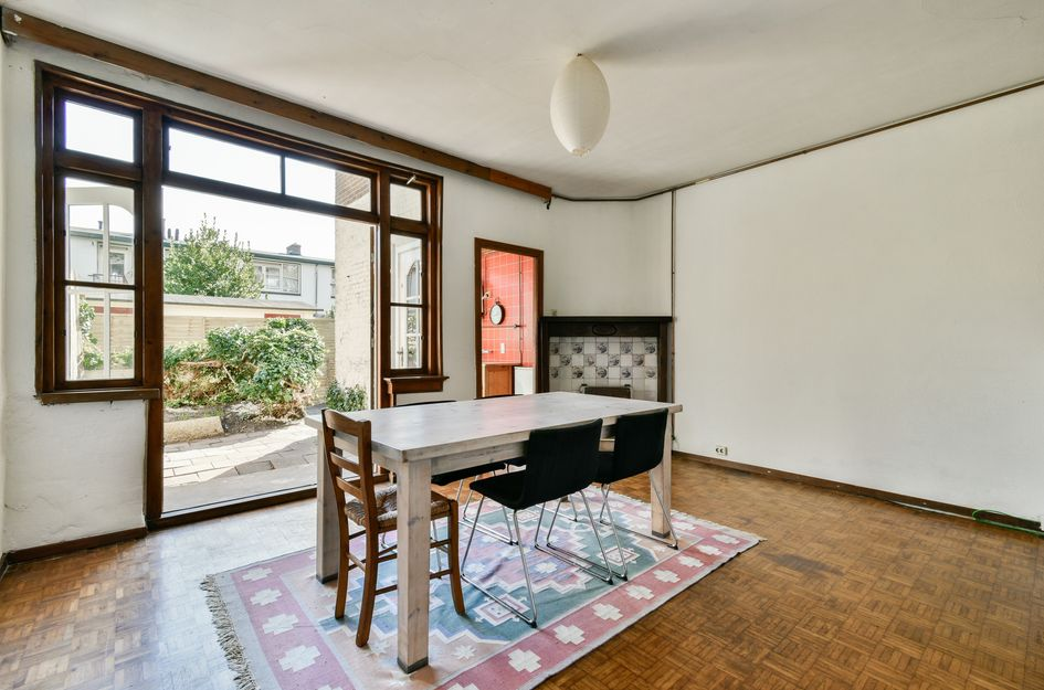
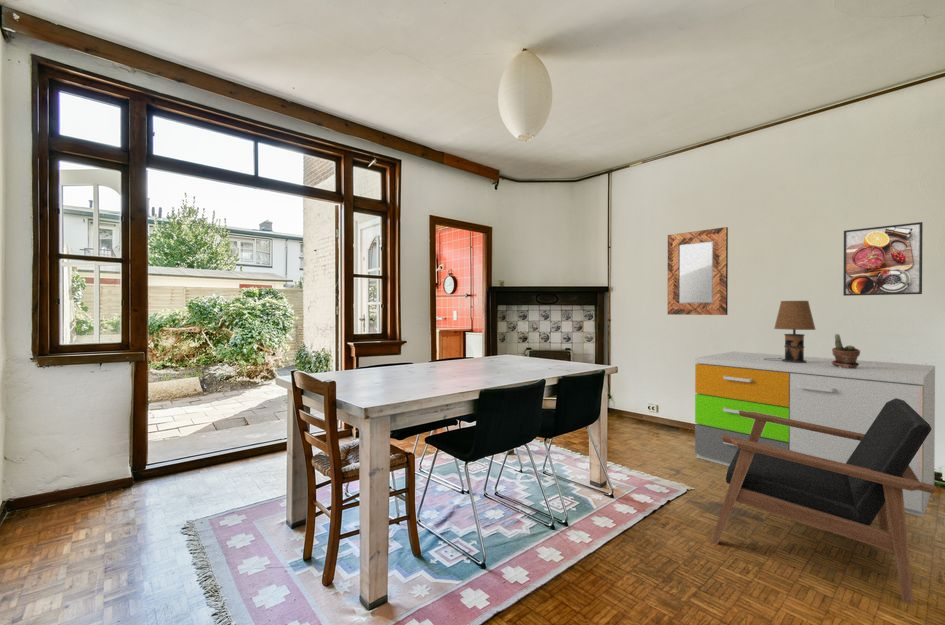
+ home mirror (696, 273)
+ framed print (880, 260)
+ storage cabinet (805, 416)
+ table lamp (789, 329)
+ armchair (808, 468)
+ potted plant (845, 350)
